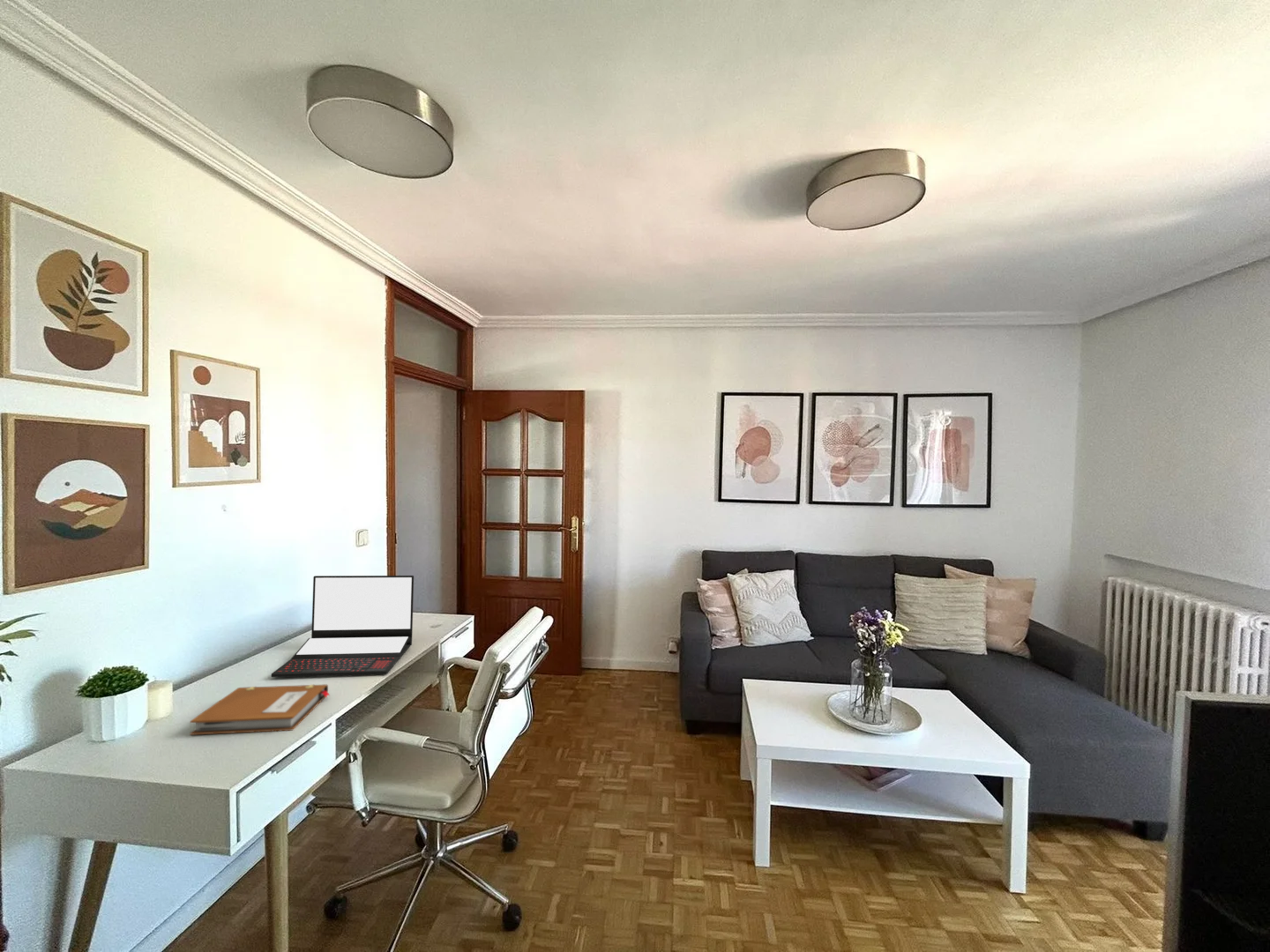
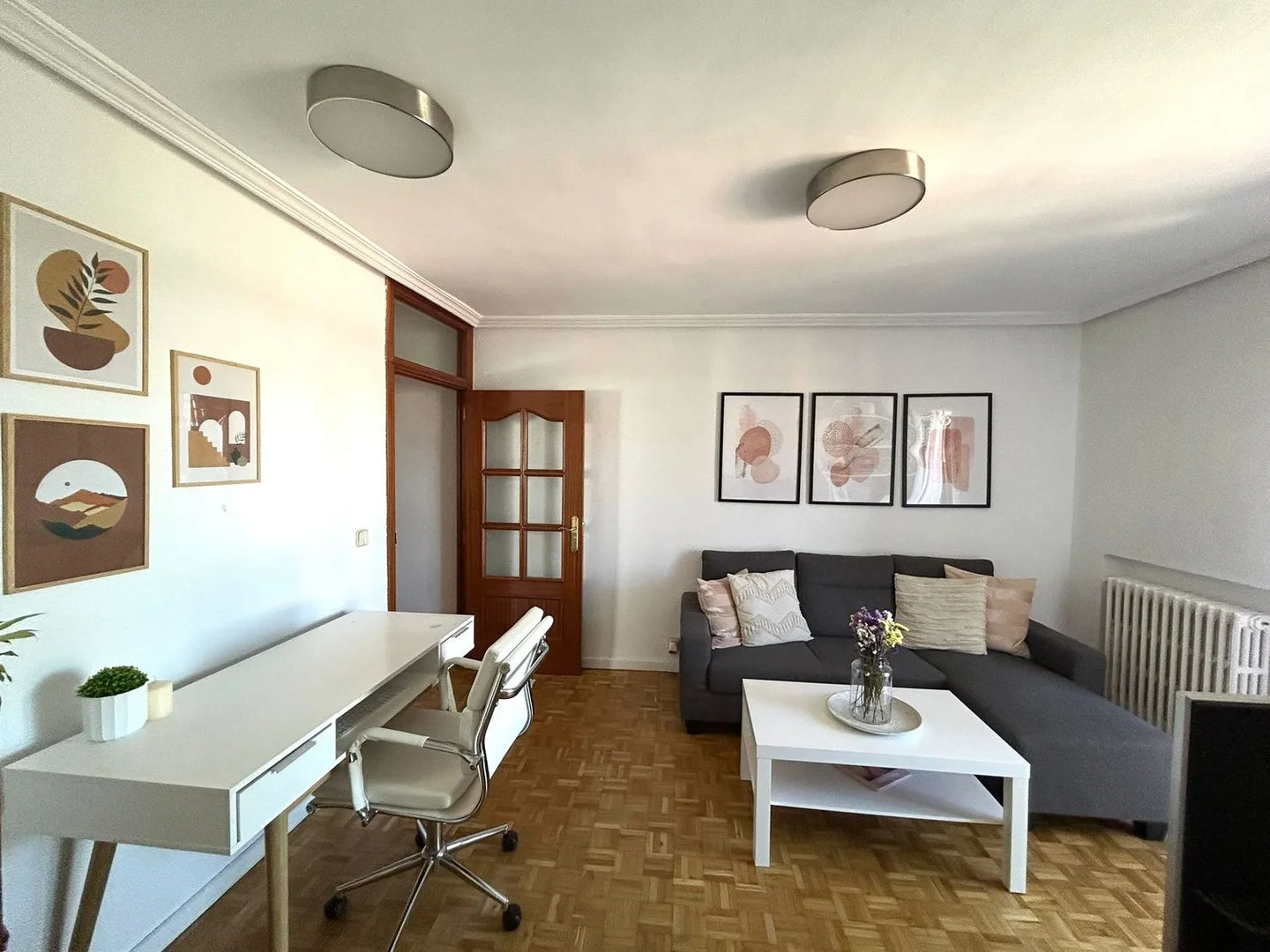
- laptop (347, 622)
- notebook (267, 706)
